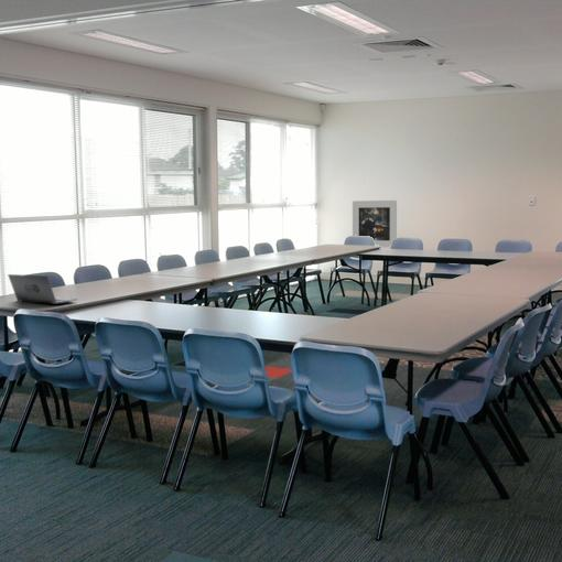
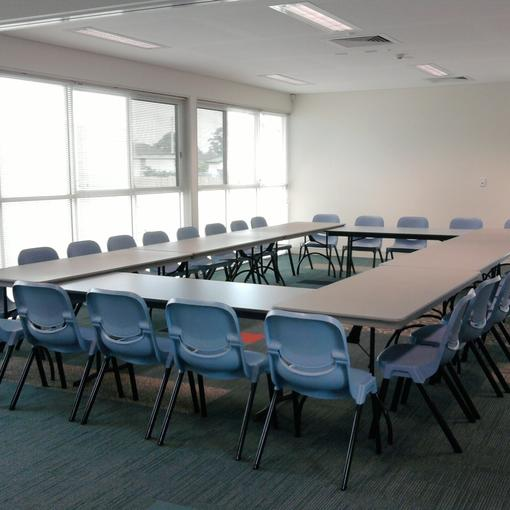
- laptop (42, 288)
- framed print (374, 224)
